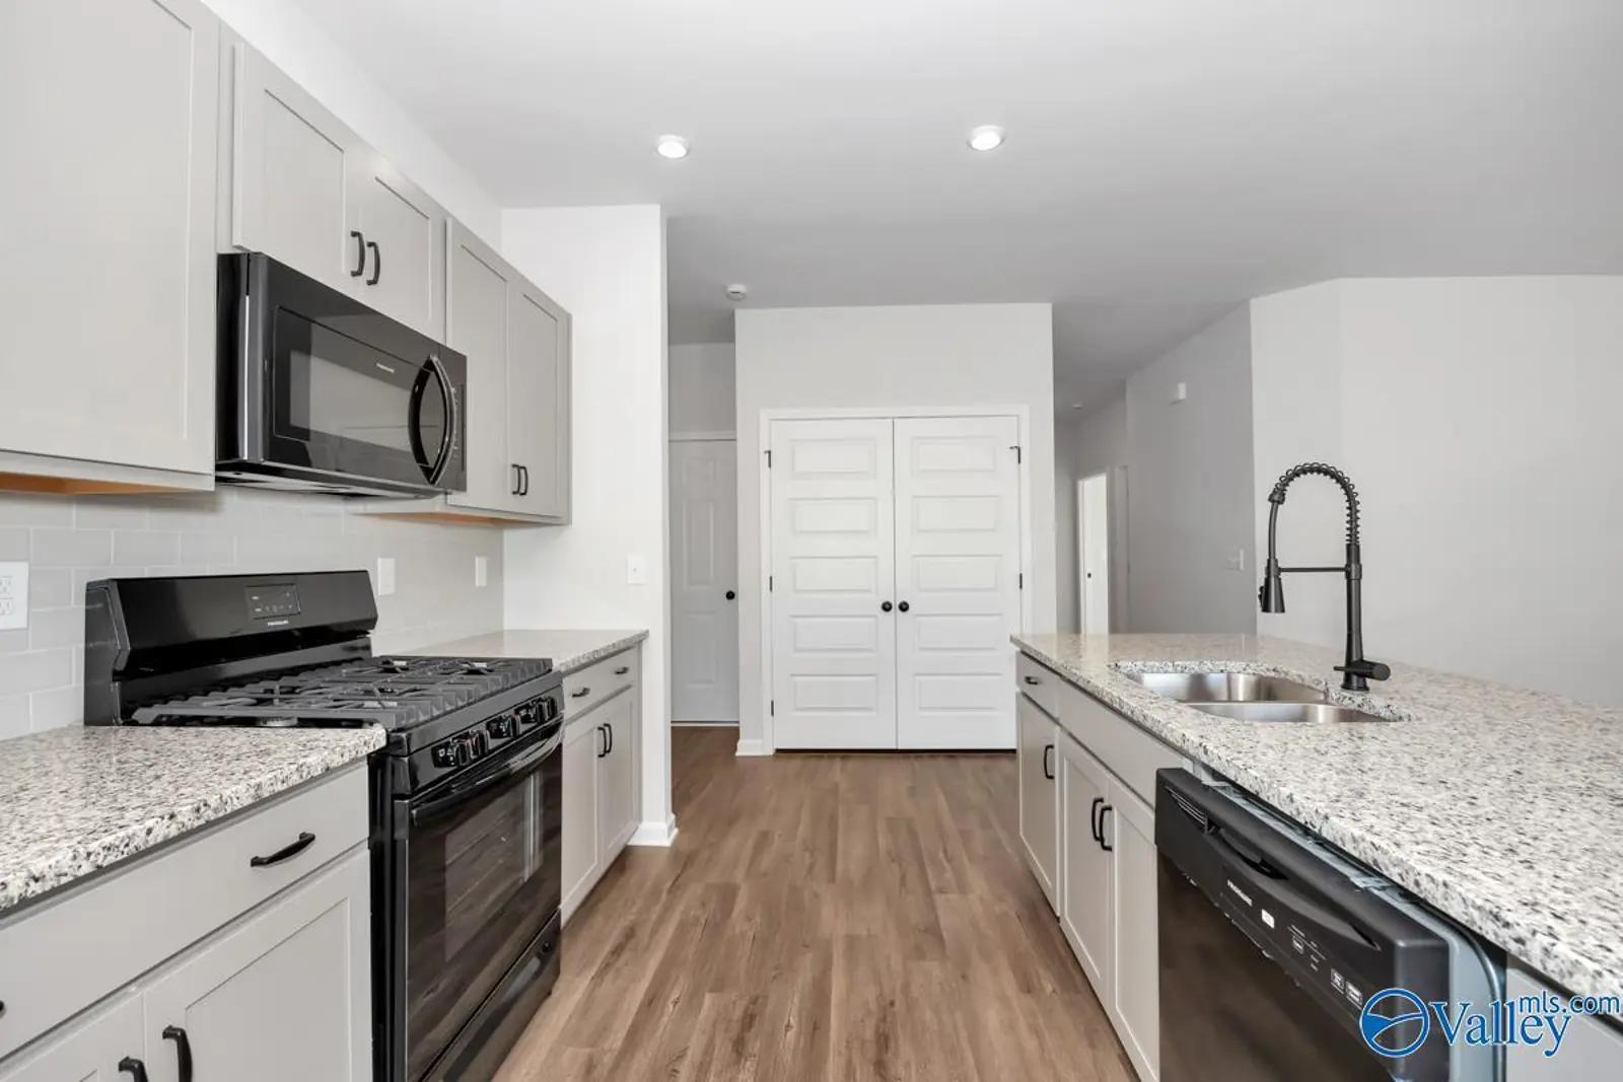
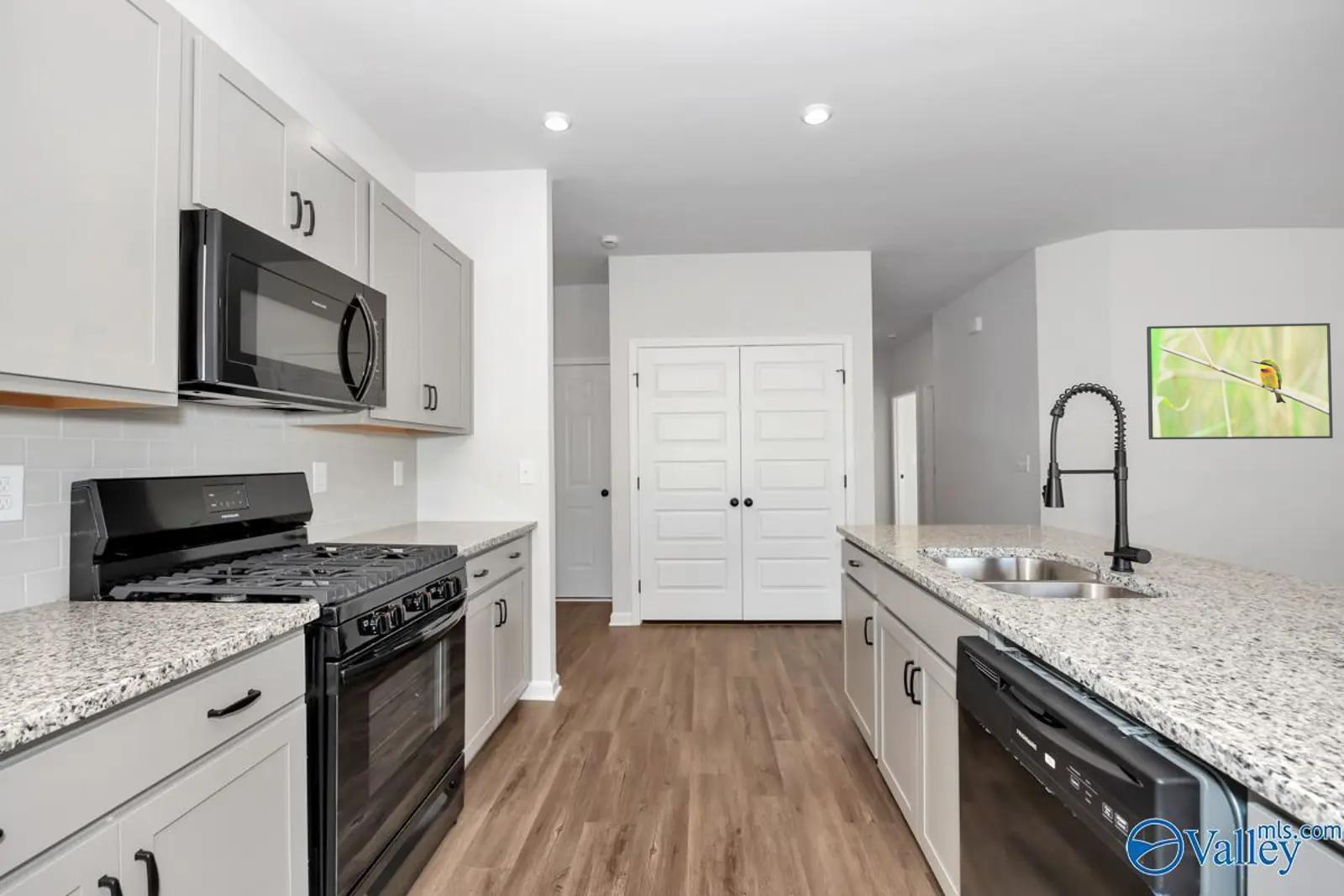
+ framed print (1238, 381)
